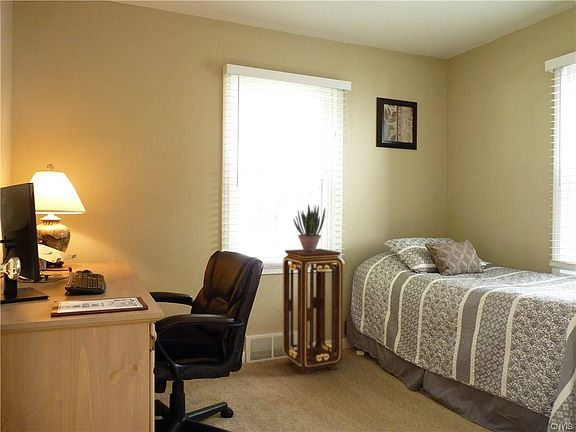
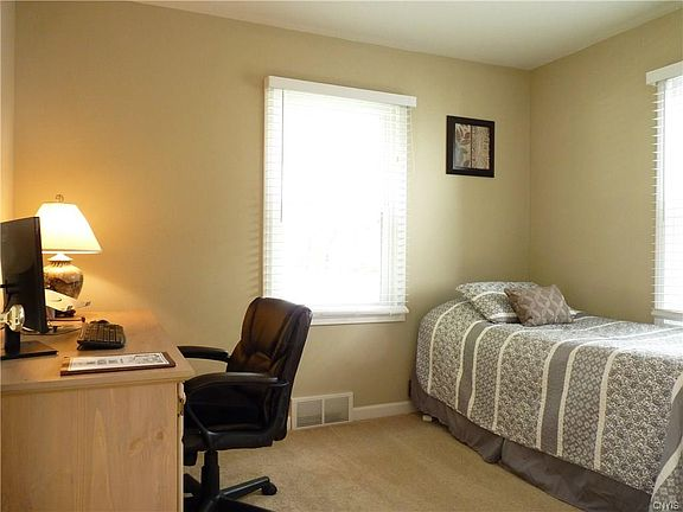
- potted plant (309, 227)
- pedestal table (311, 308)
